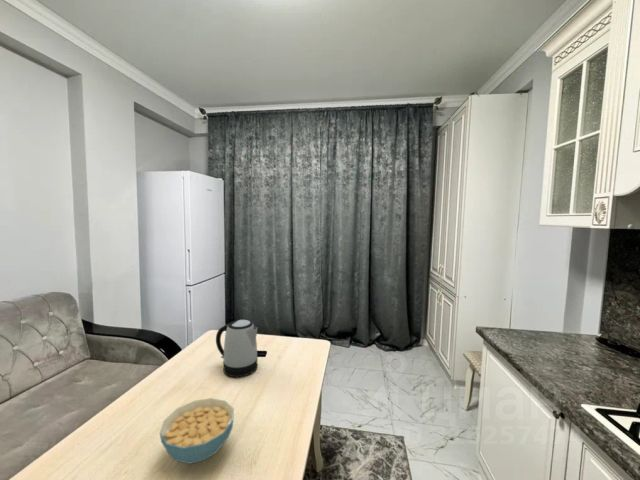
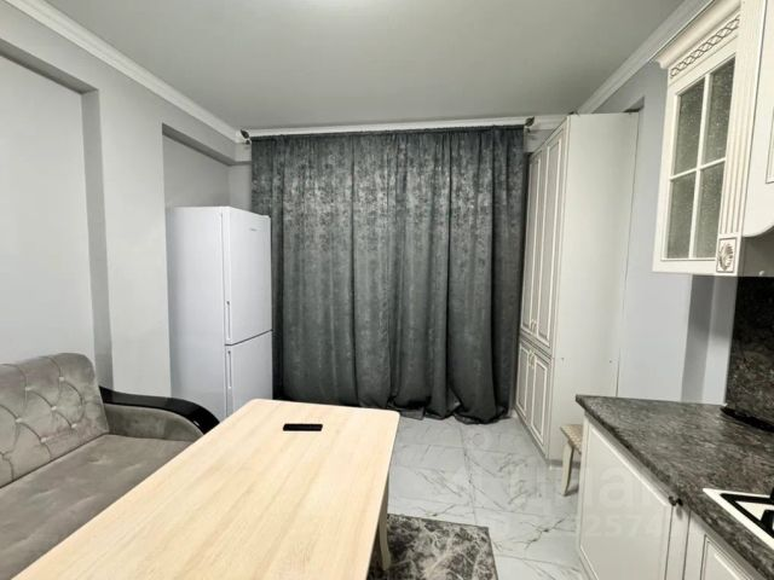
- cereal bowl (199, 435)
- kettle (236, 344)
